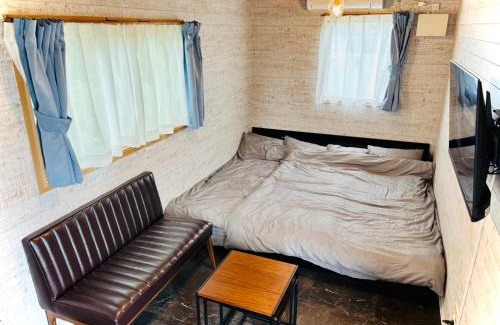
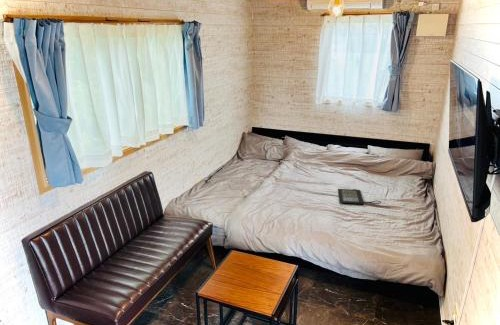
+ clutch bag (351, 196)
